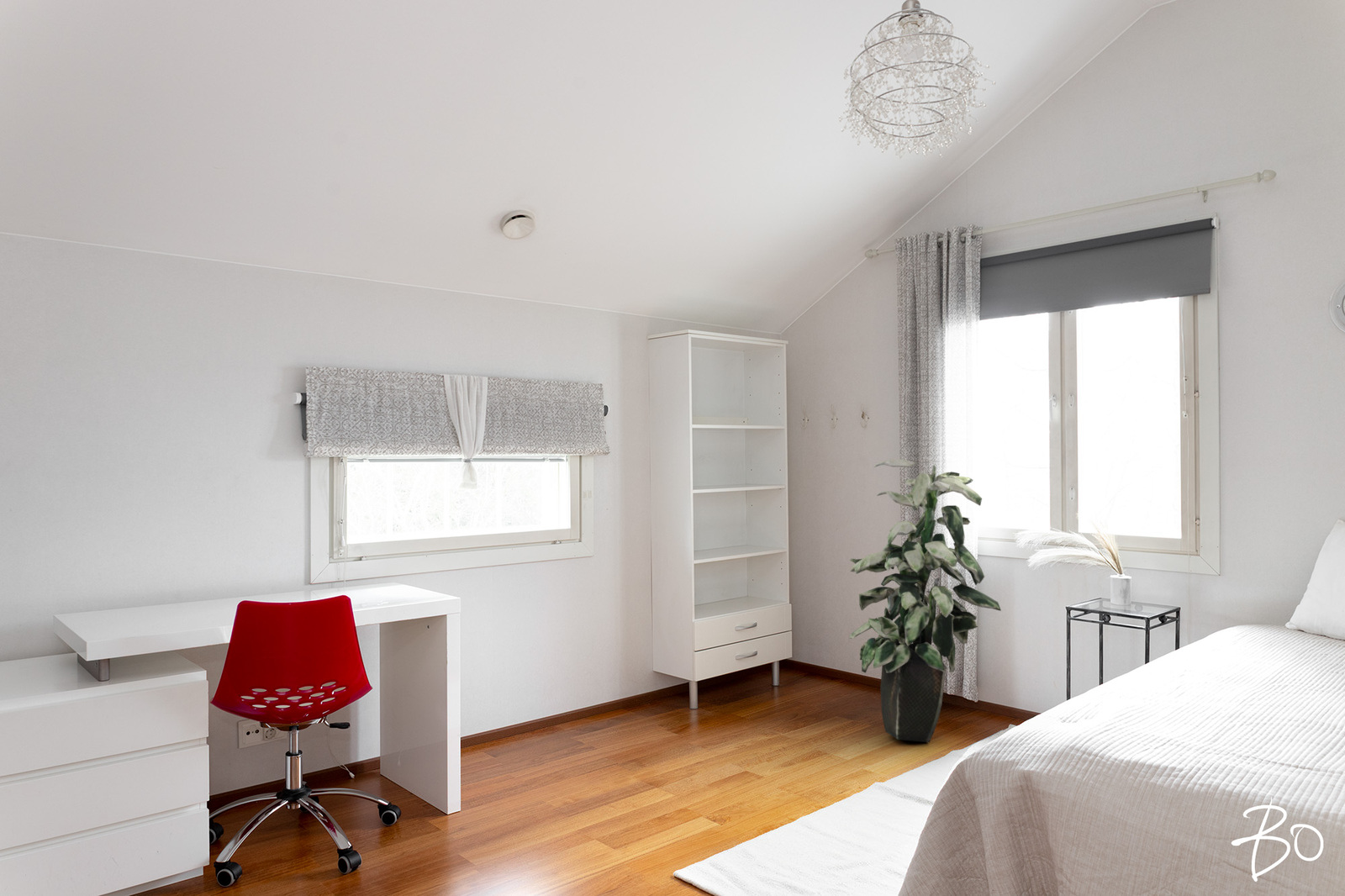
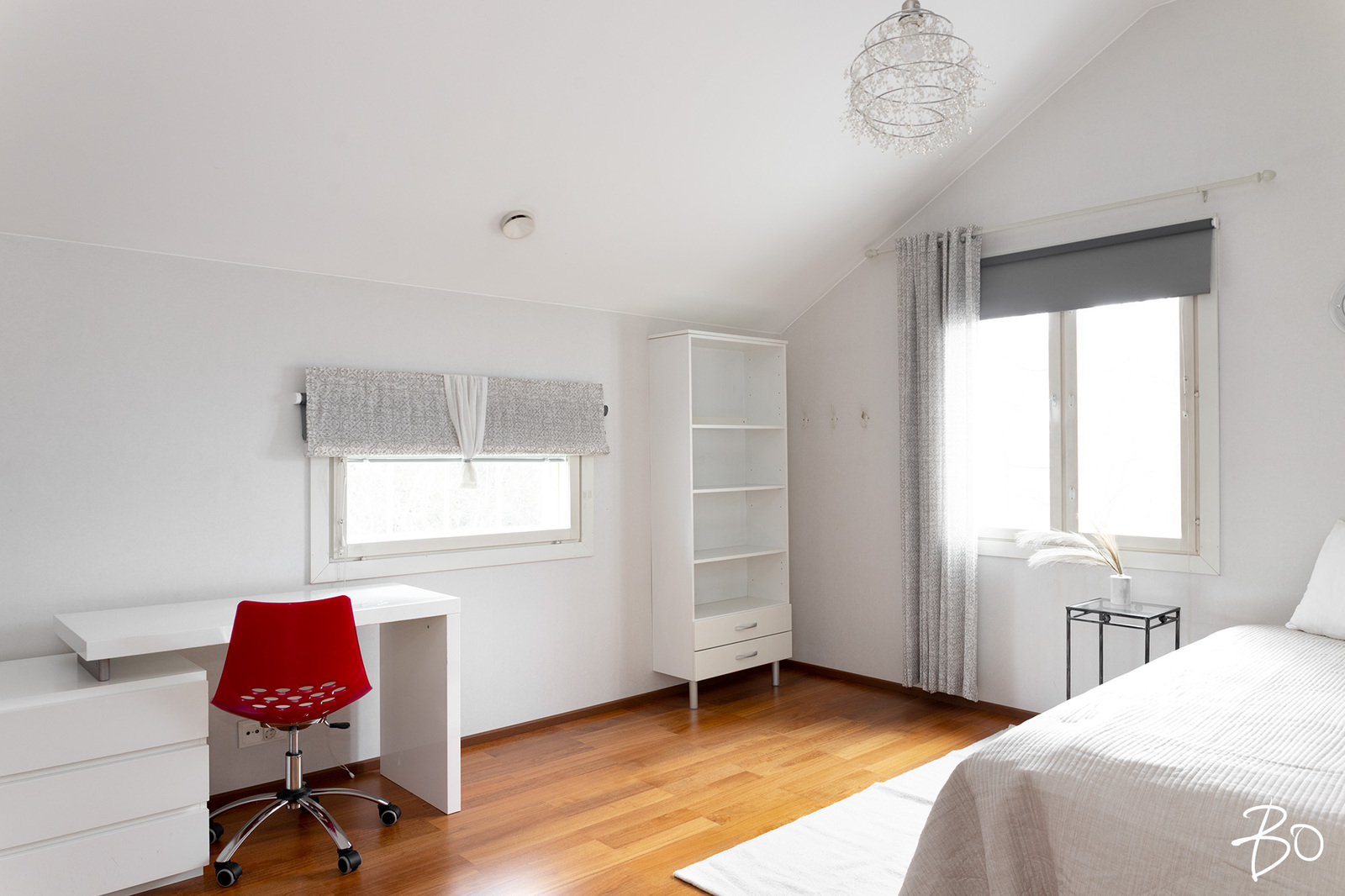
- indoor plant (914, 597)
